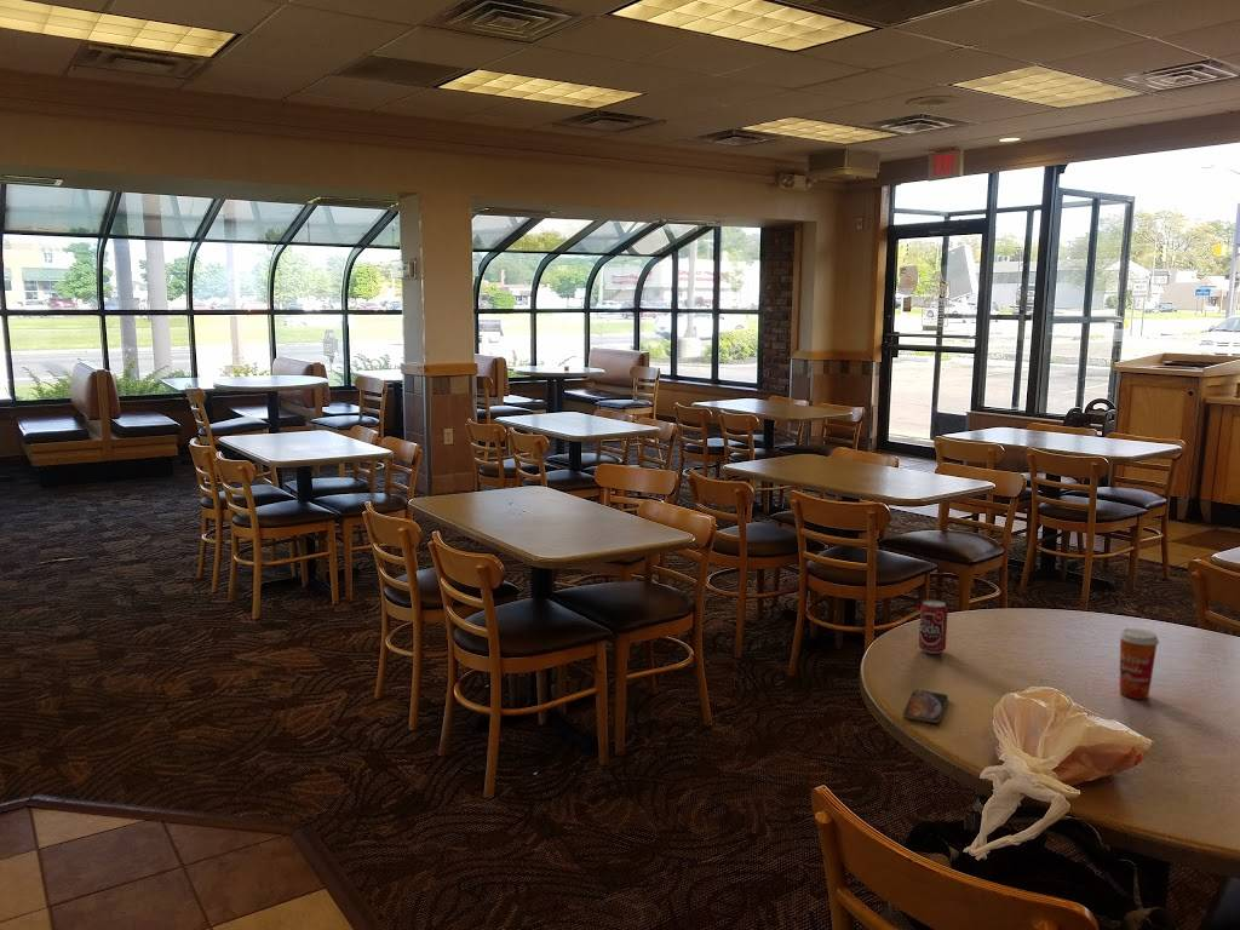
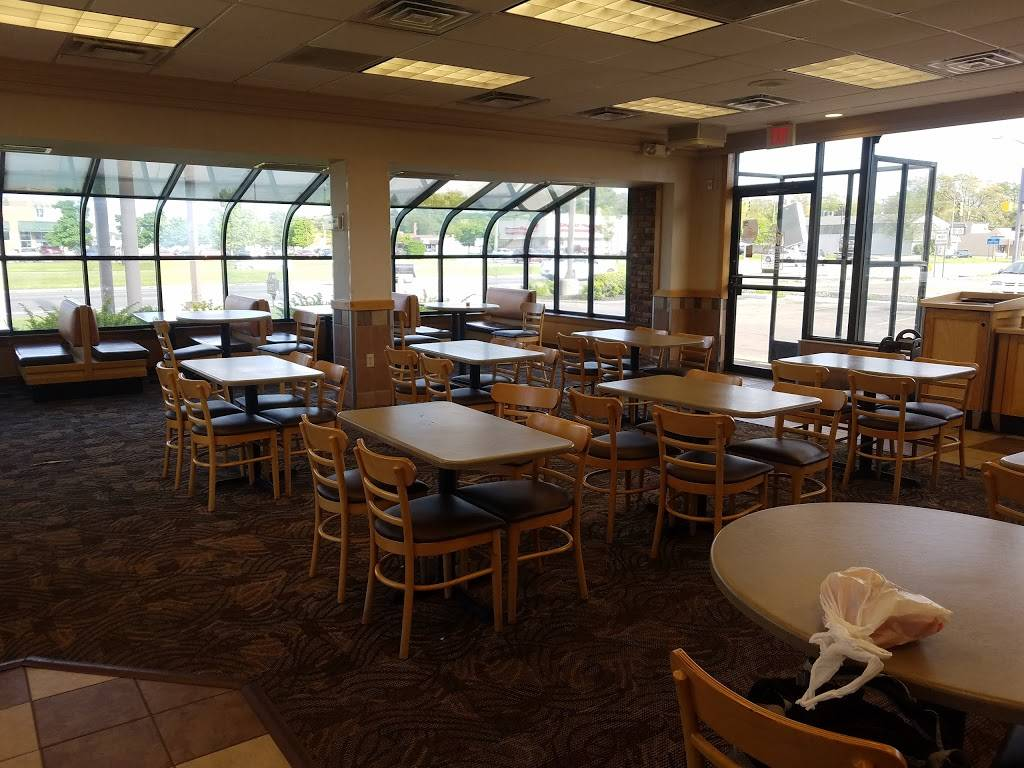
- smartphone (925, 705)
- paper cup (1136, 664)
- beverage can (932, 626)
